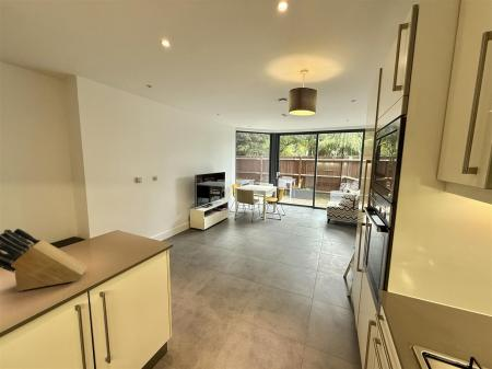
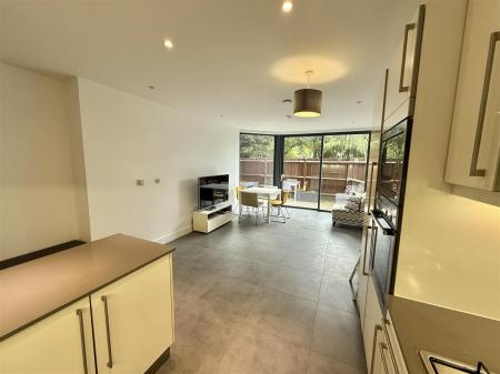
- knife block (40, 254)
